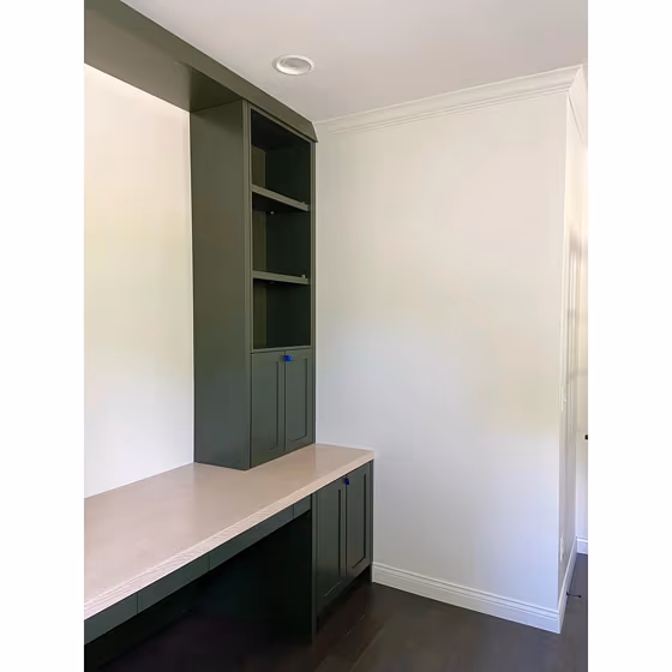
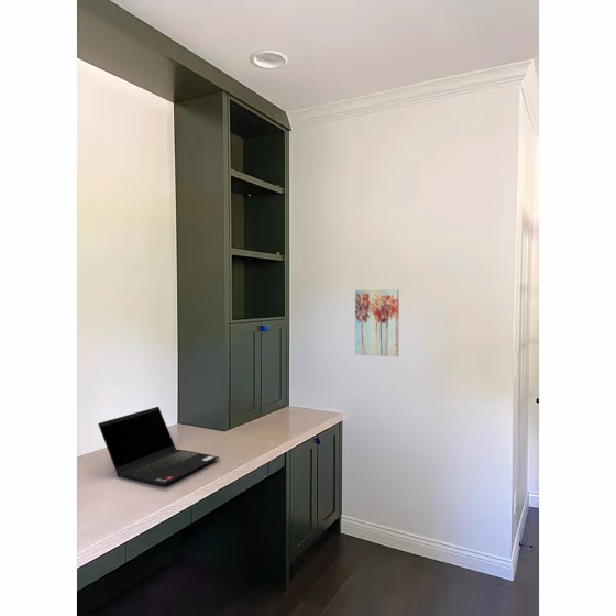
+ laptop computer (161, 442)
+ wall art (376, 322)
